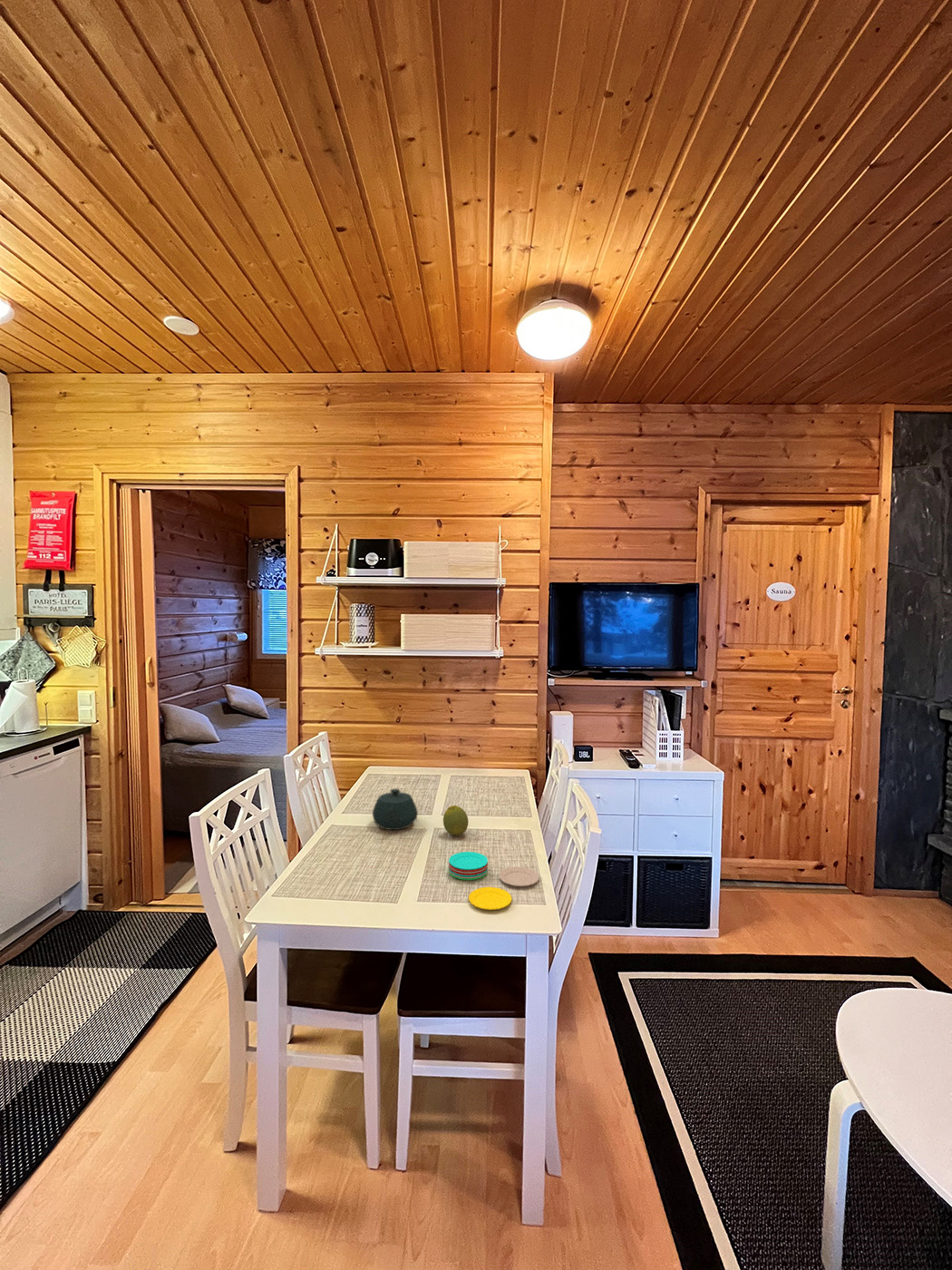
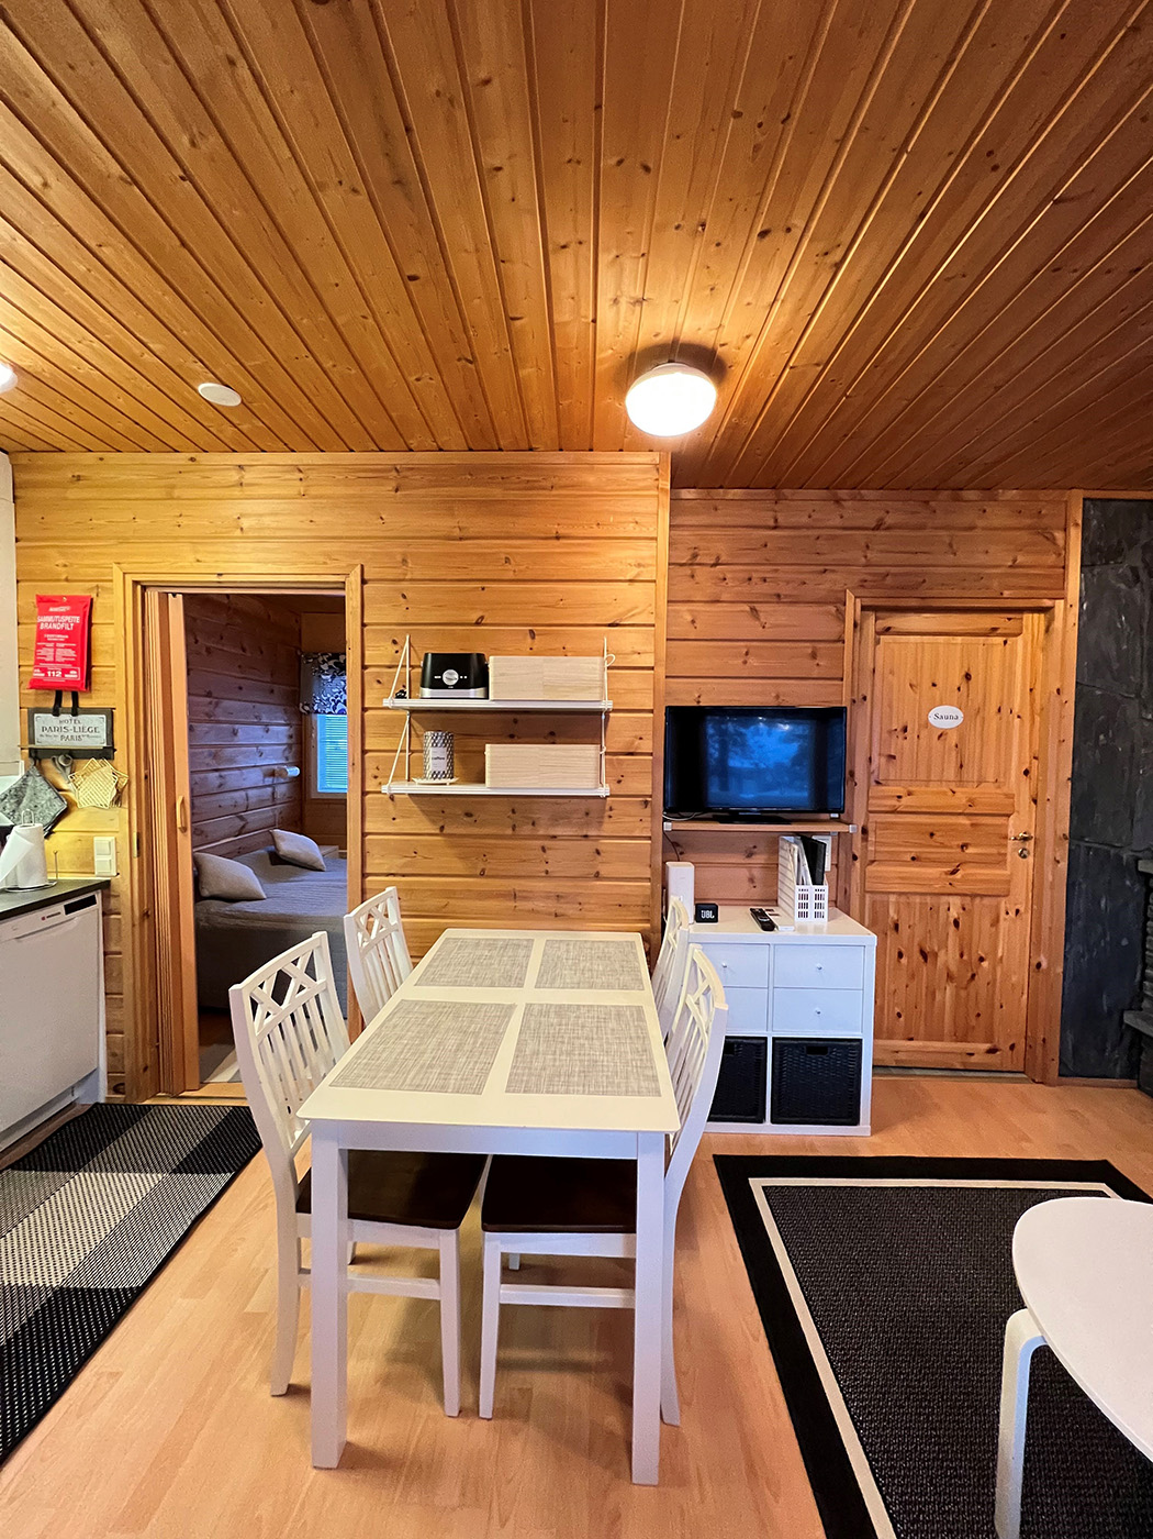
- teapot (394, 807)
- fruit (455, 820)
- plate (500, 874)
